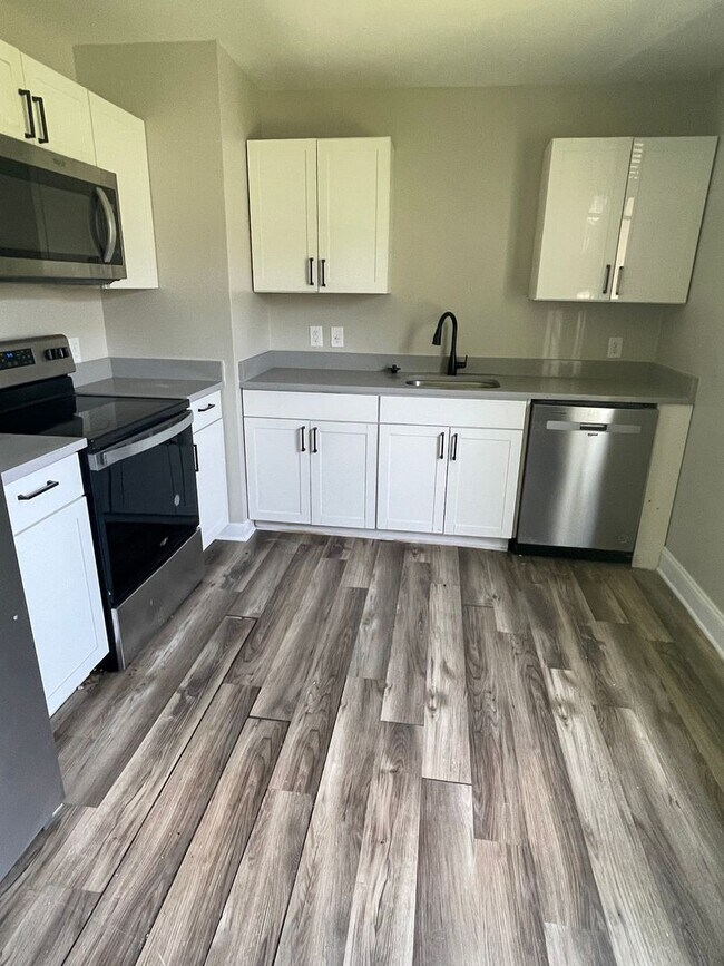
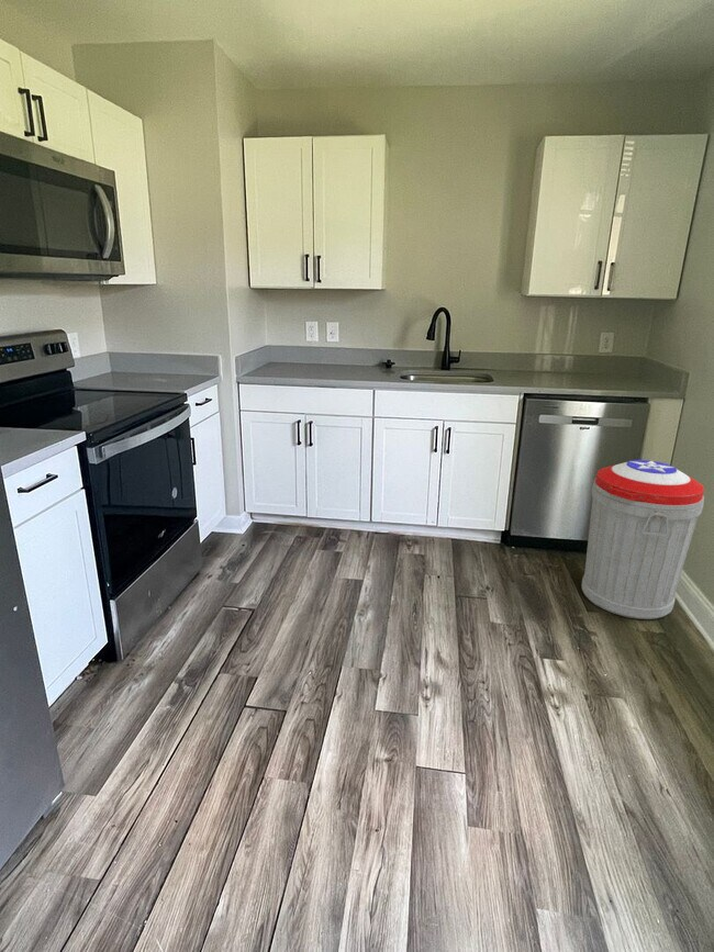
+ trash can (637, 534)
